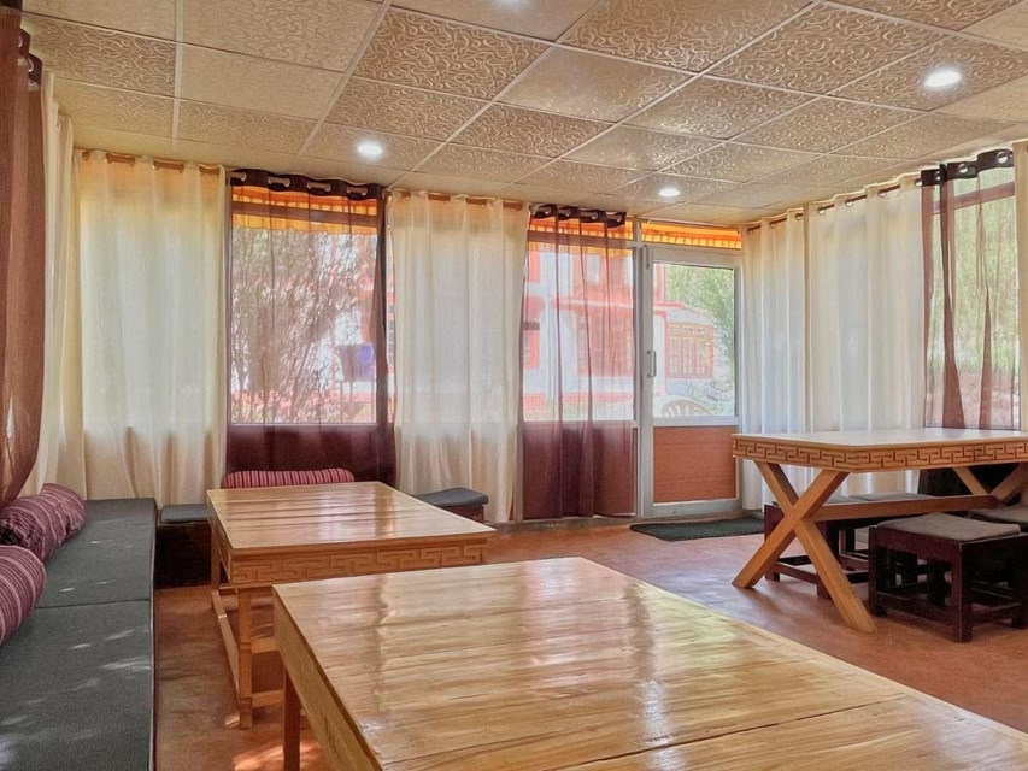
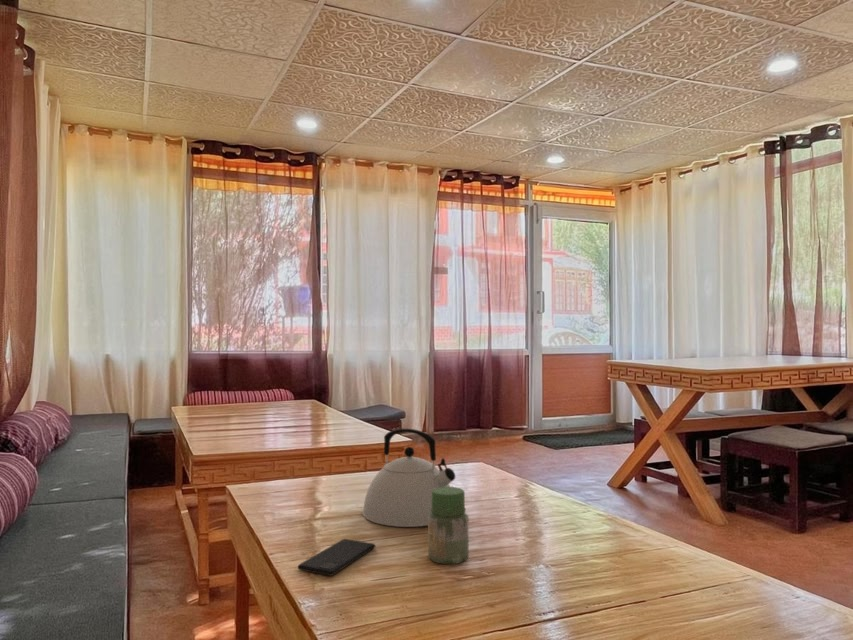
+ kettle (411, 470)
+ smartphone (338, 555)
+ jar (448, 523)
